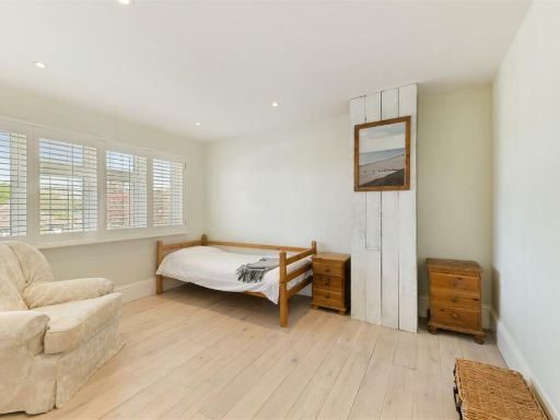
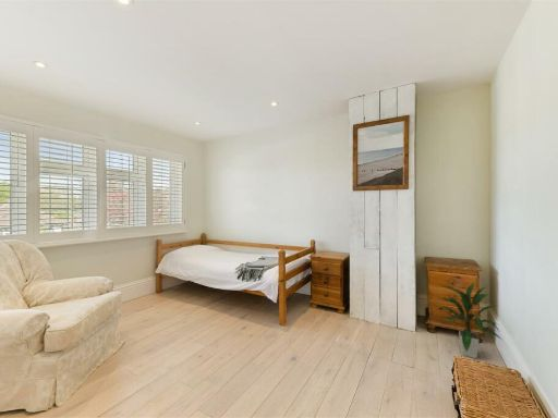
+ indoor plant (466, 318)
